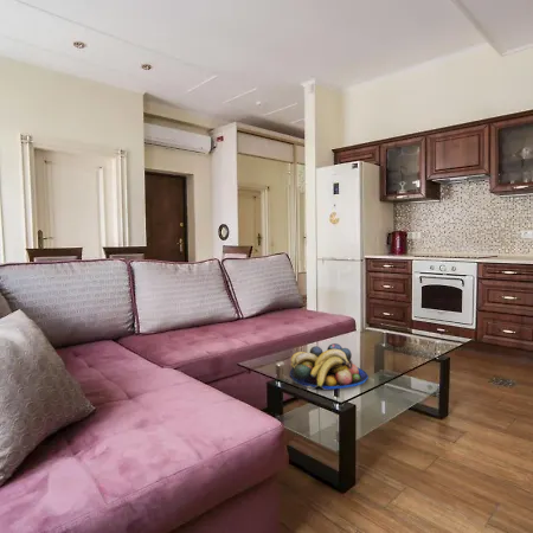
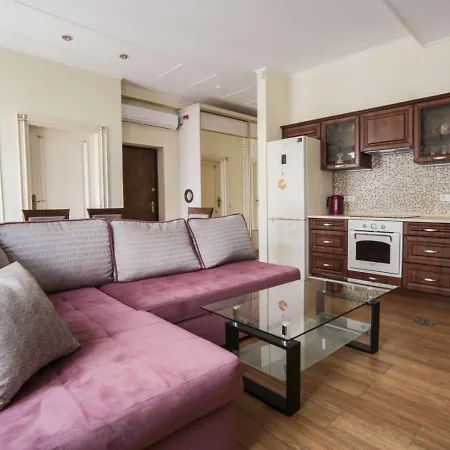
- fruit bowl (328, 361)
